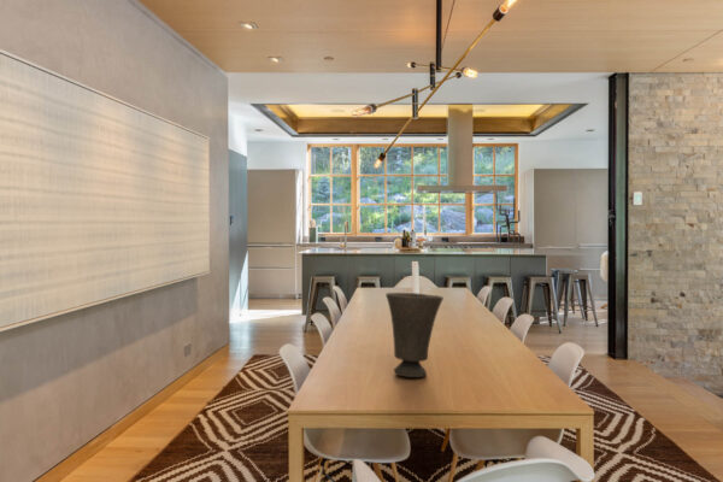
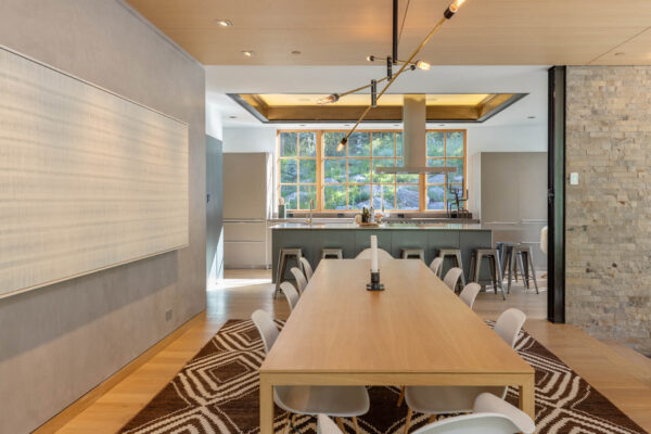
- vase (413, 333)
